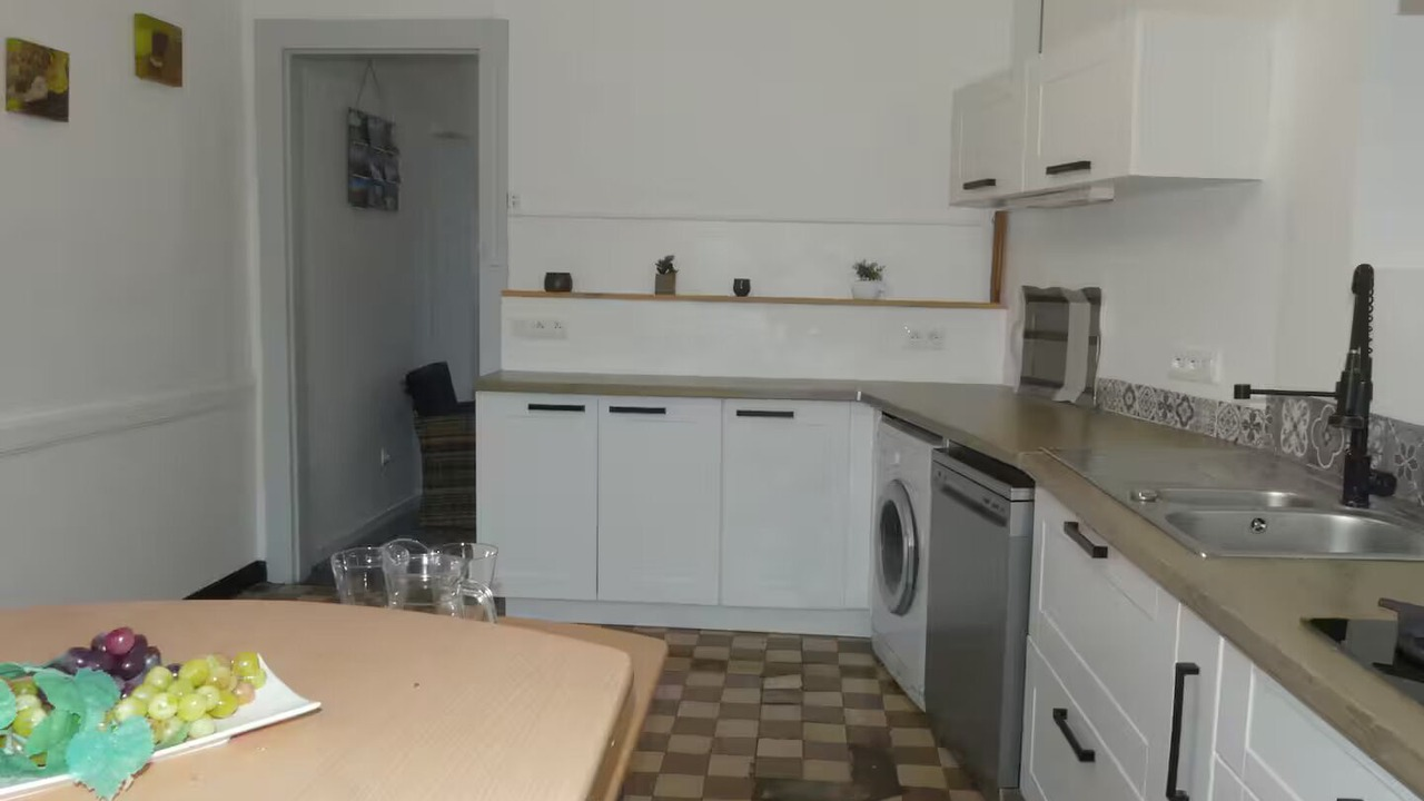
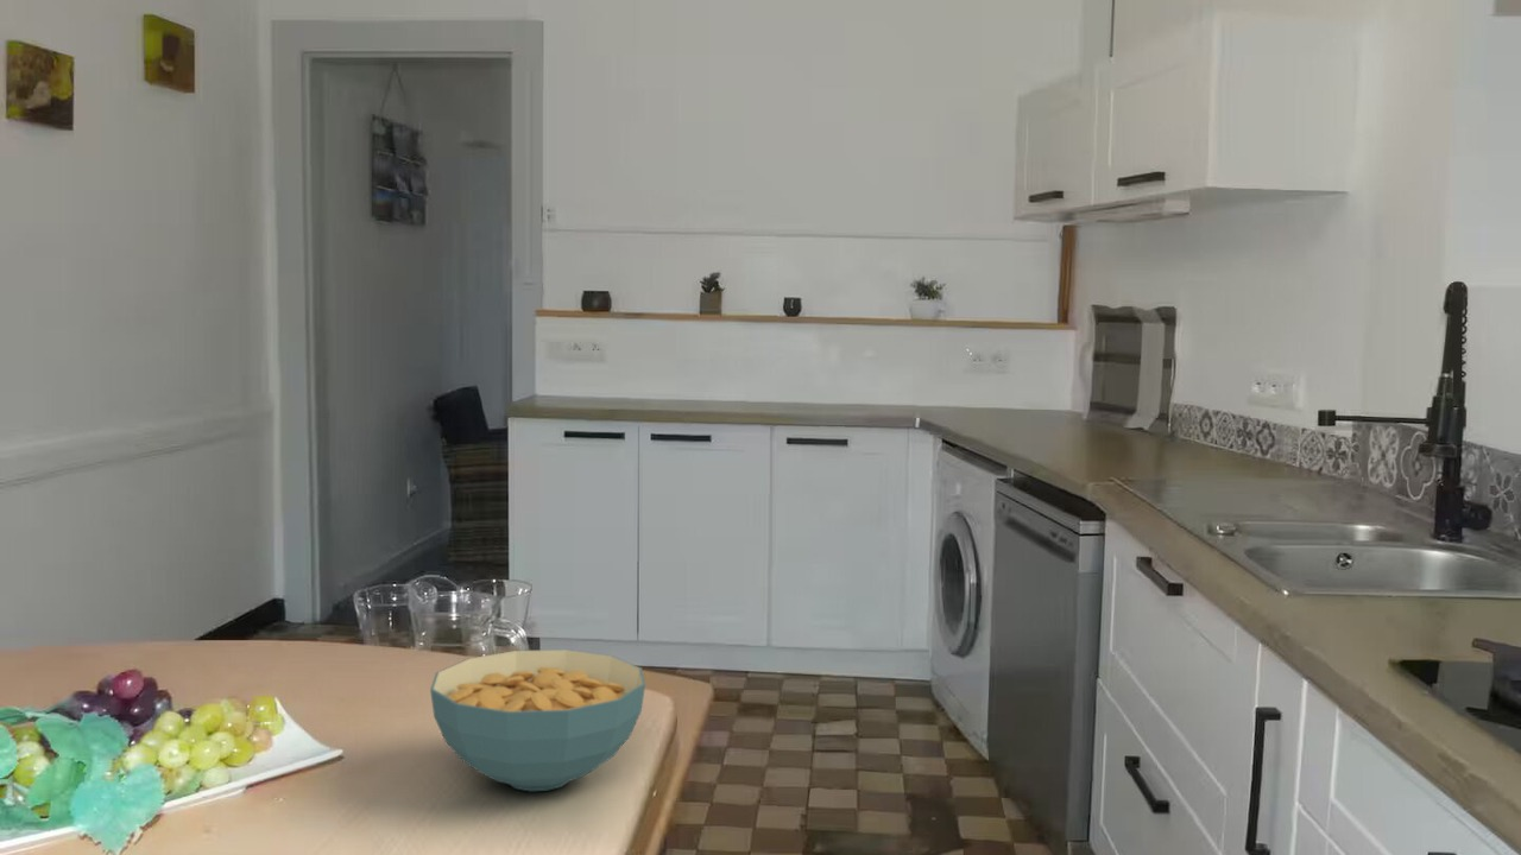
+ cereal bowl (538, 728)
